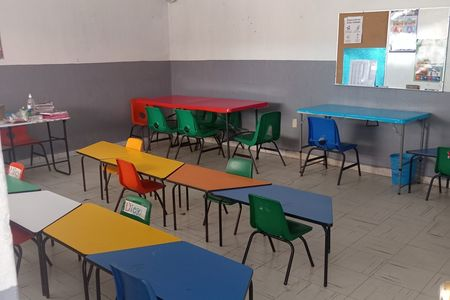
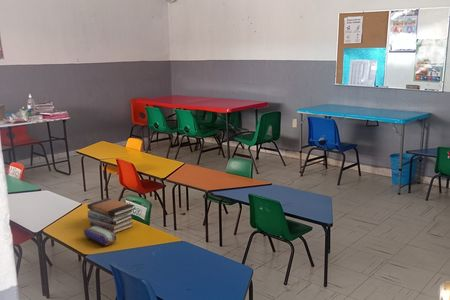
+ pencil case (100, 235)
+ book stack (110, 215)
